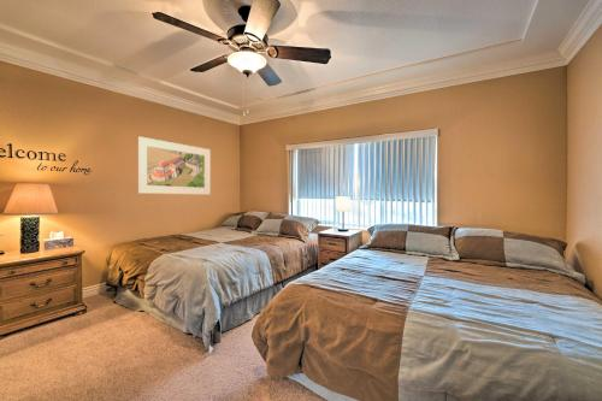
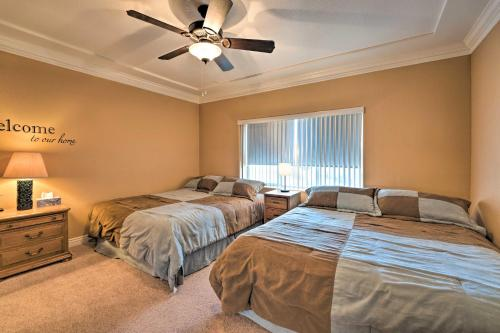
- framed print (178, 169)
